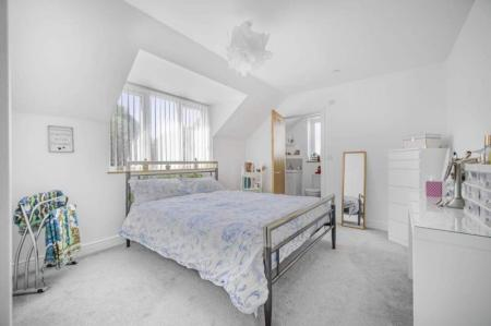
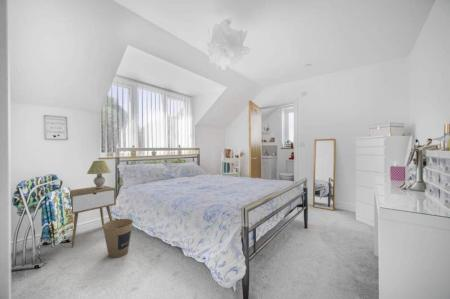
+ table lamp (99, 174)
+ nightstand (89, 210)
+ trash can (118, 238)
